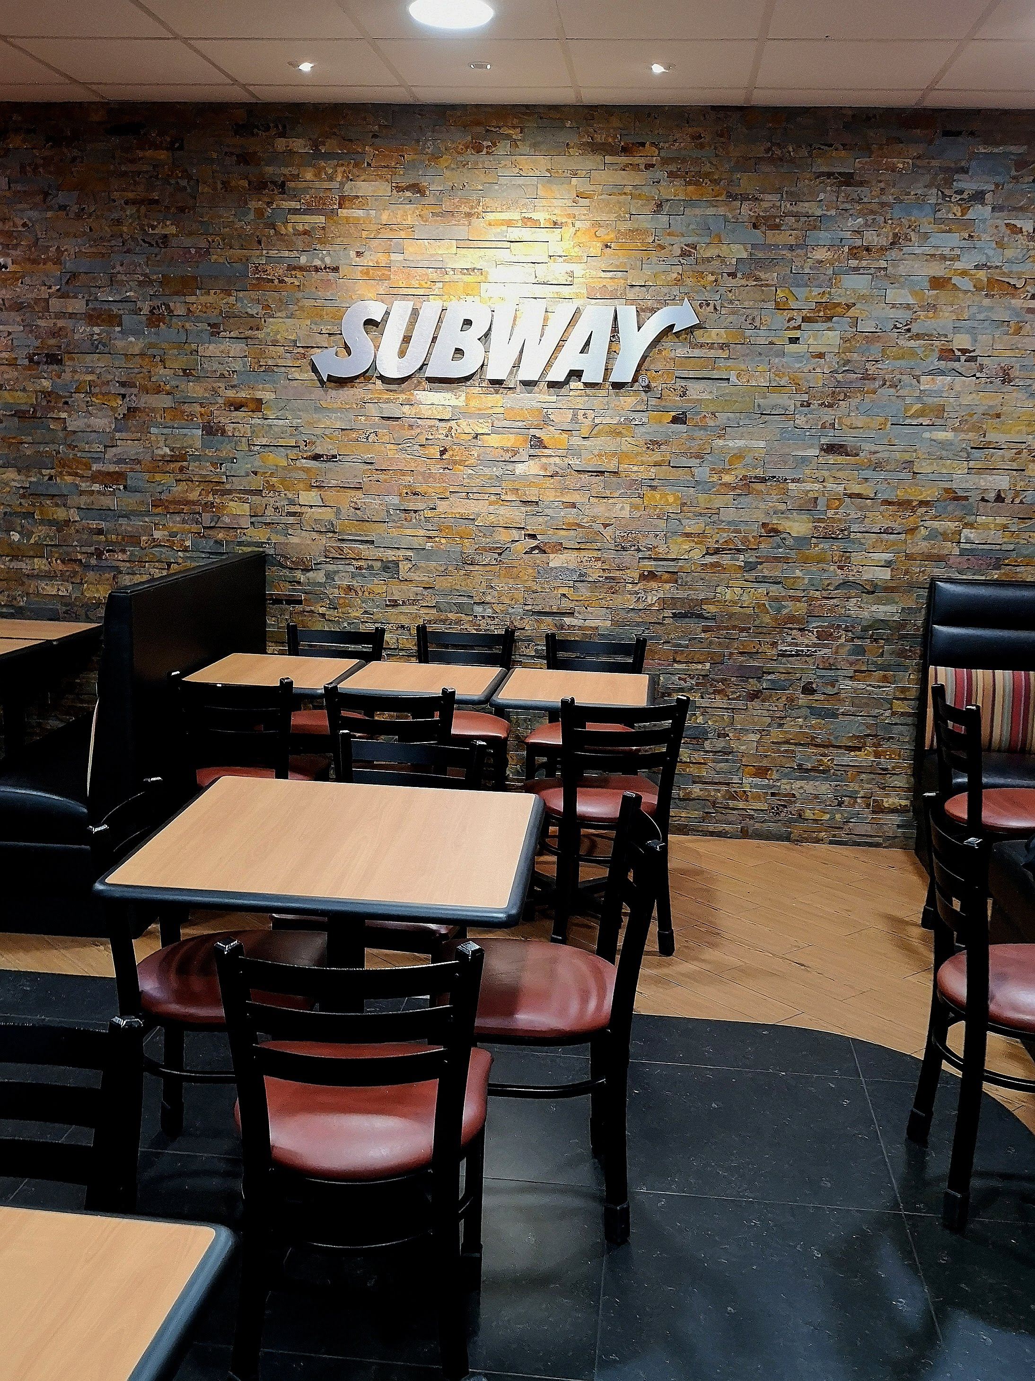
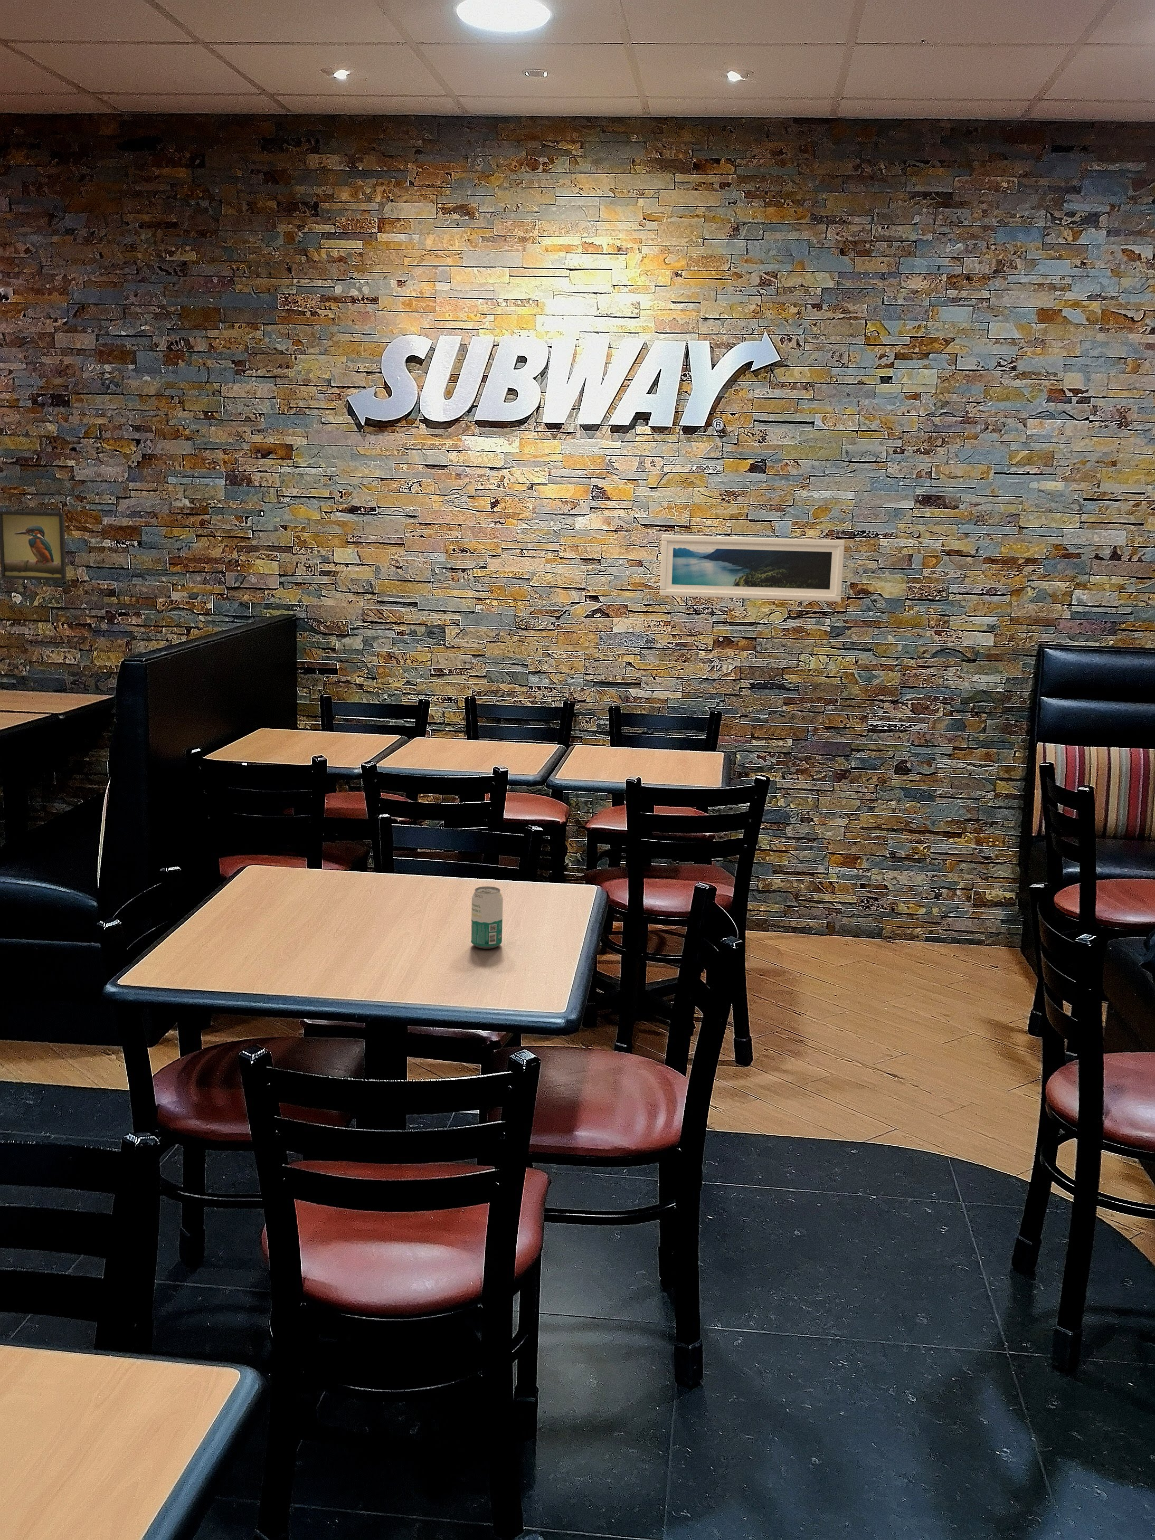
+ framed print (33, 546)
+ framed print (751, 567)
+ beverage can (487, 917)
